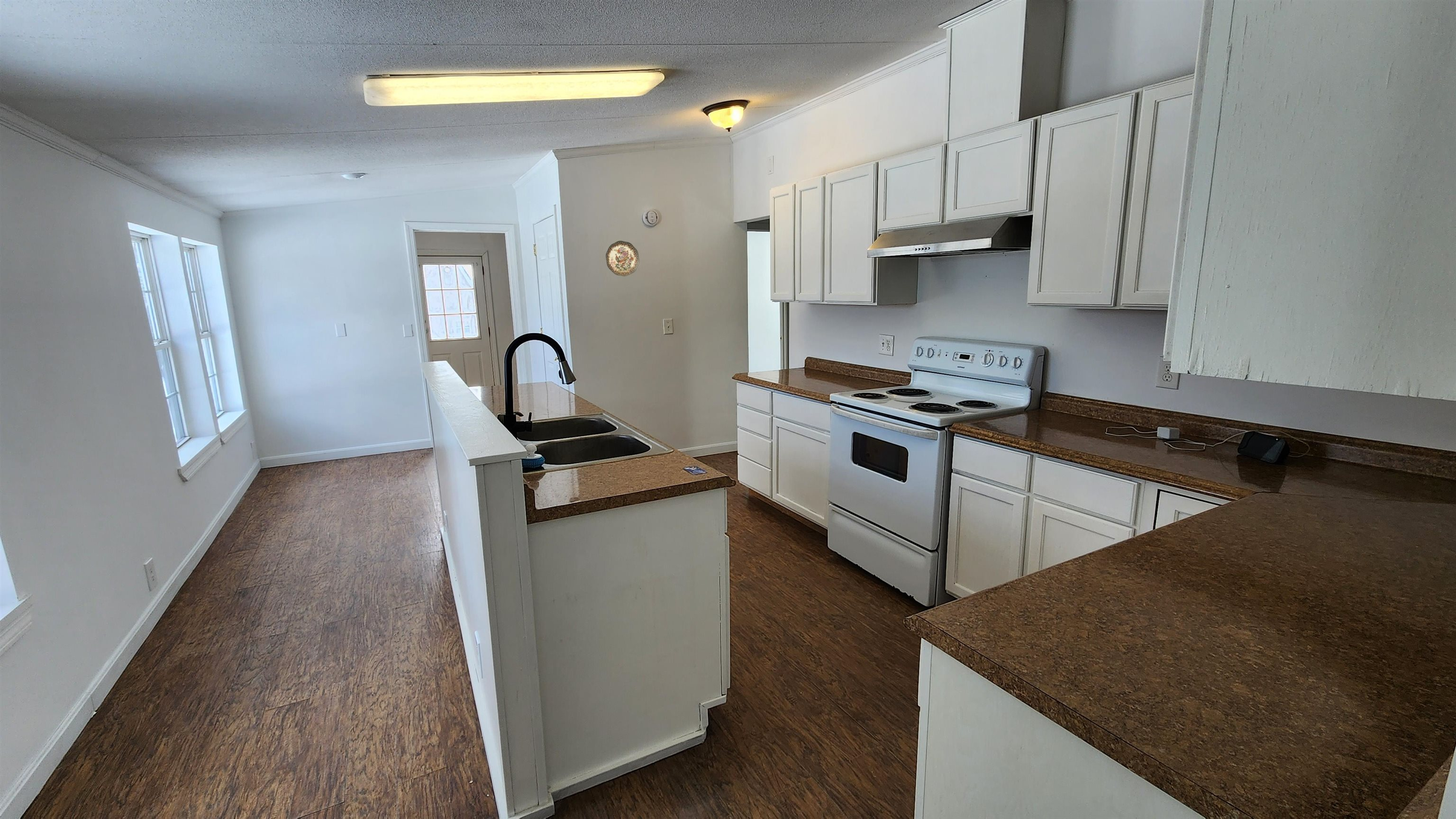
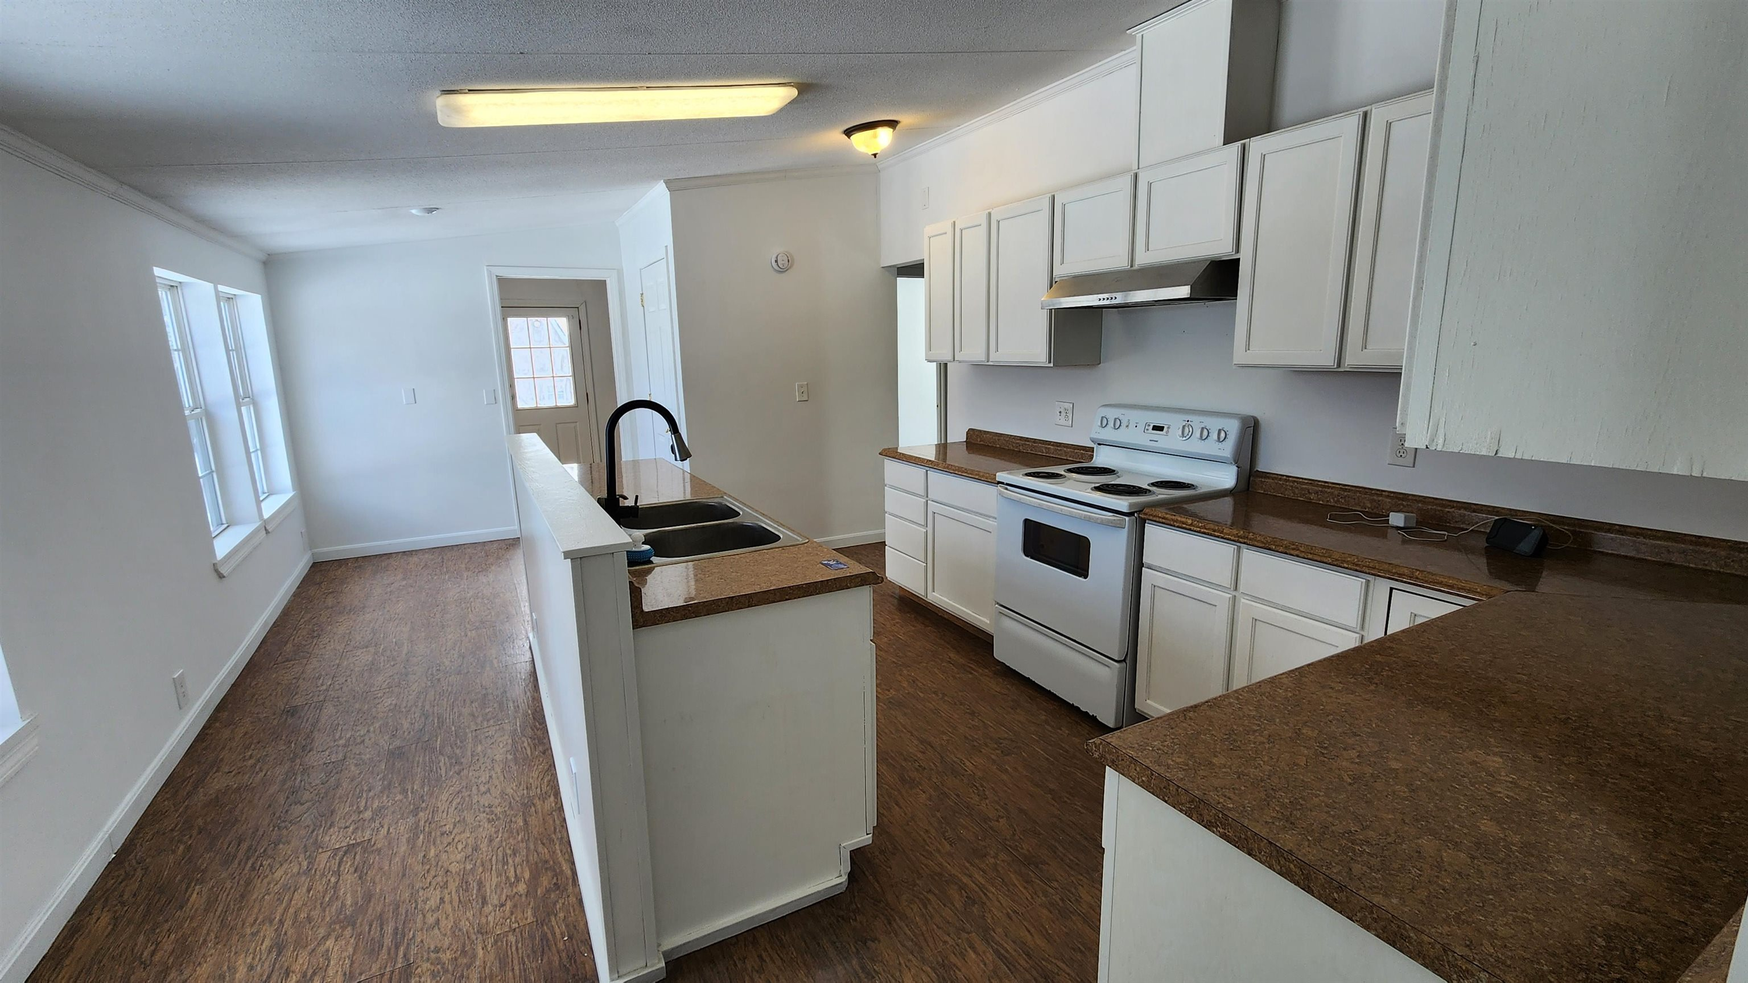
- decorative plate (622, 259)
